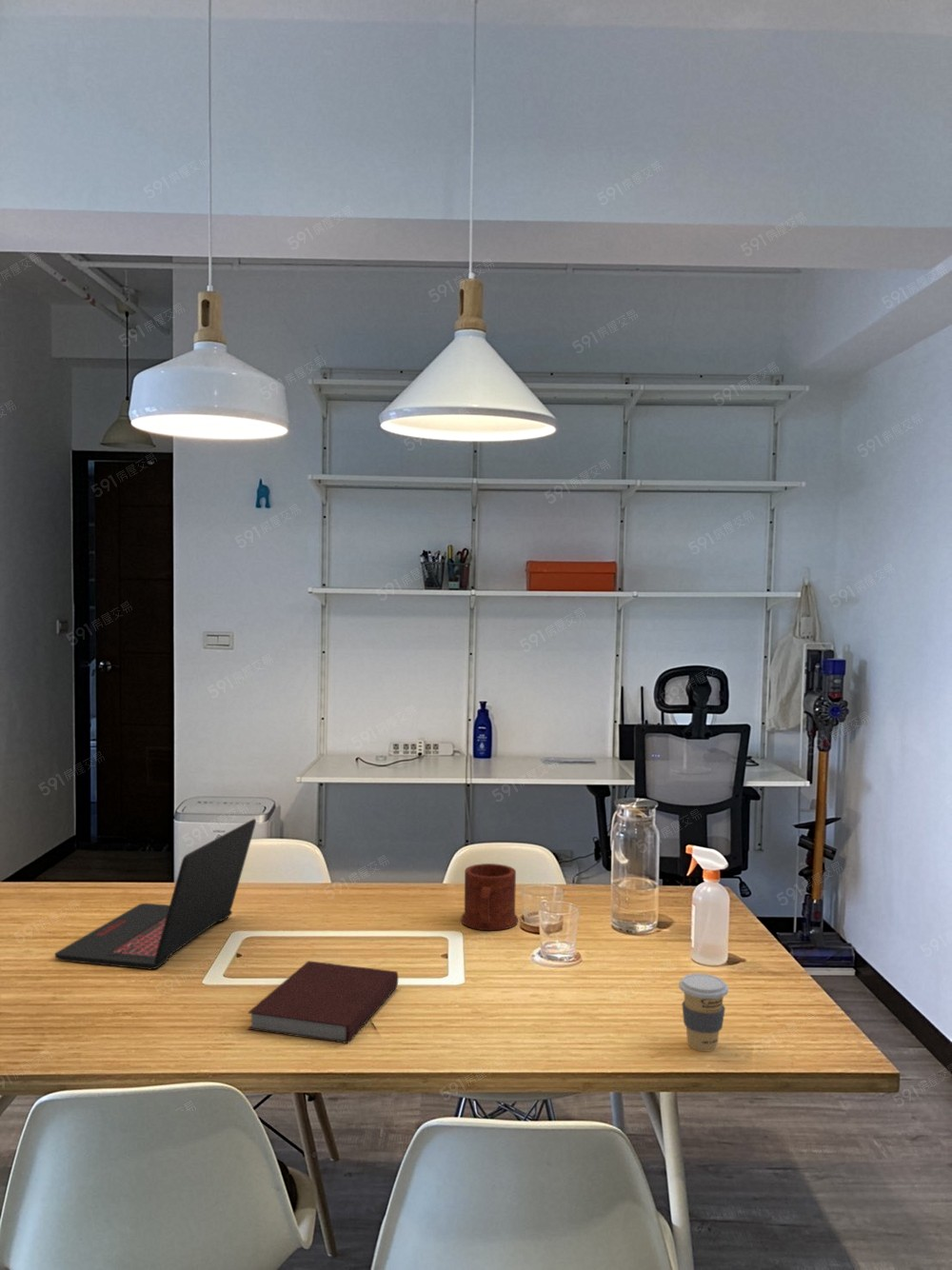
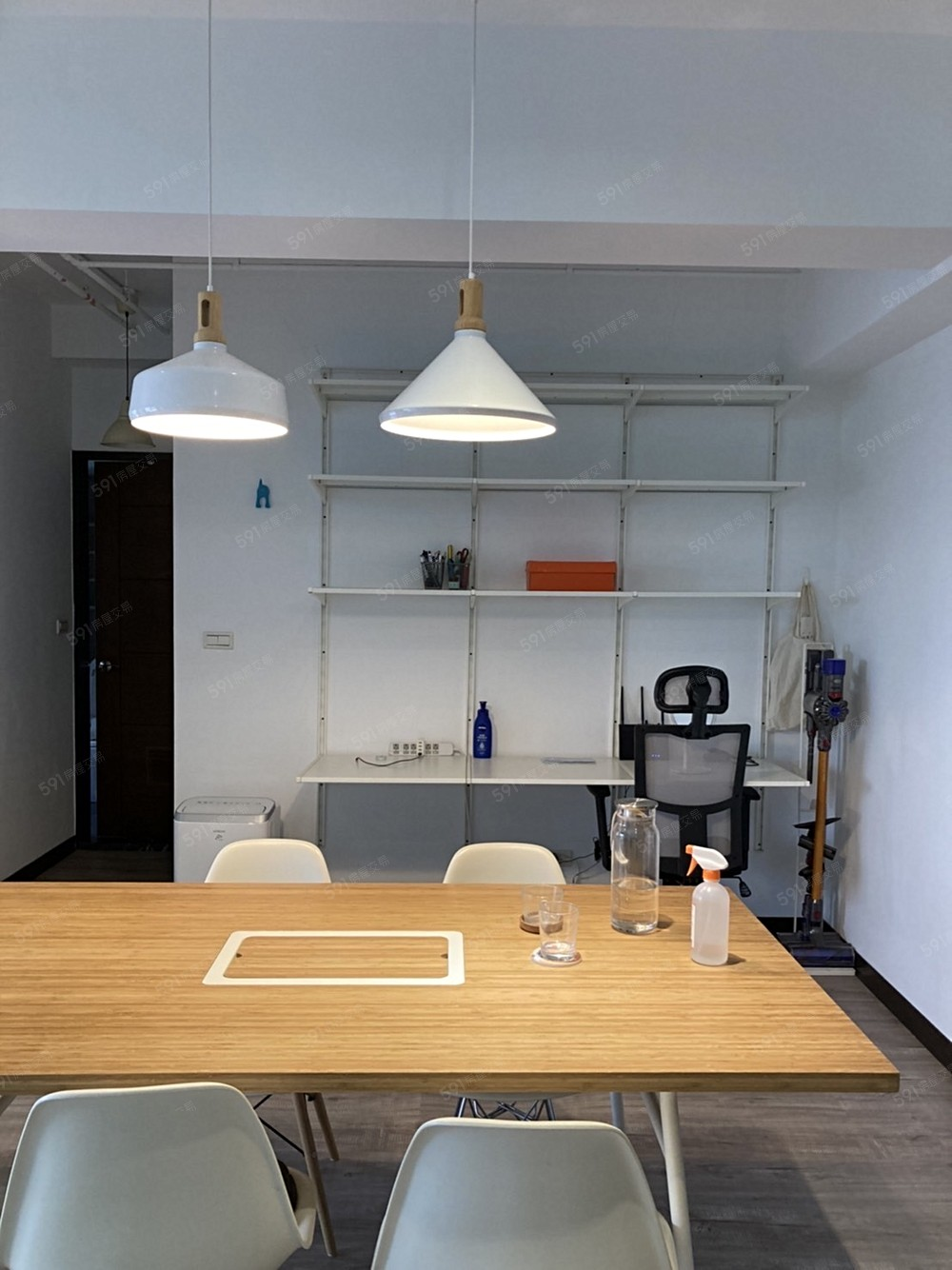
- coffee cup (703, 1013)
- mug (487, 897)
- laptop (174, 887)
- notebook (327, 999)
